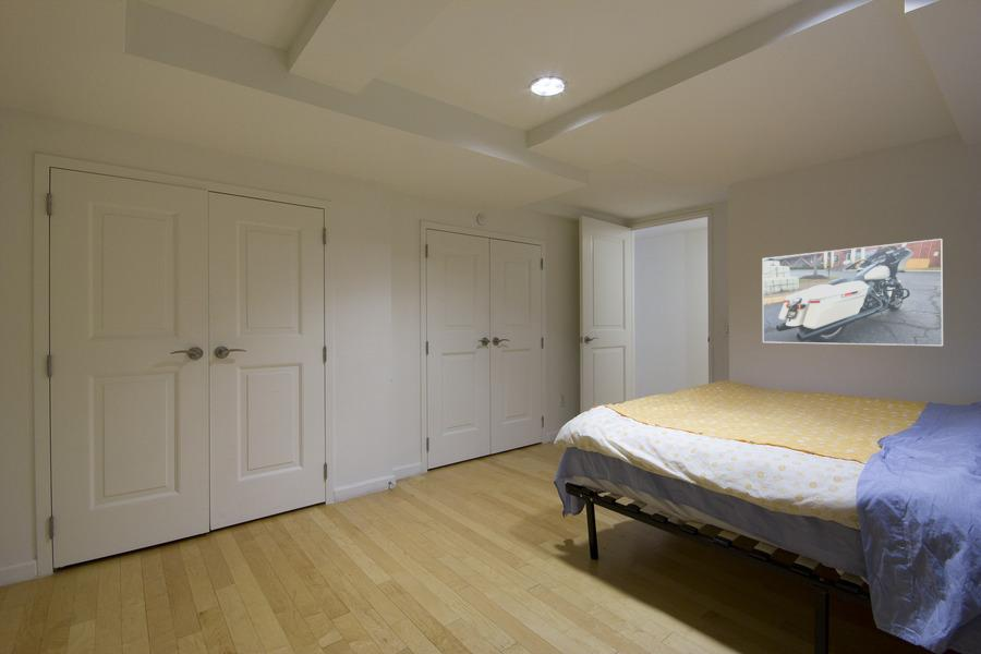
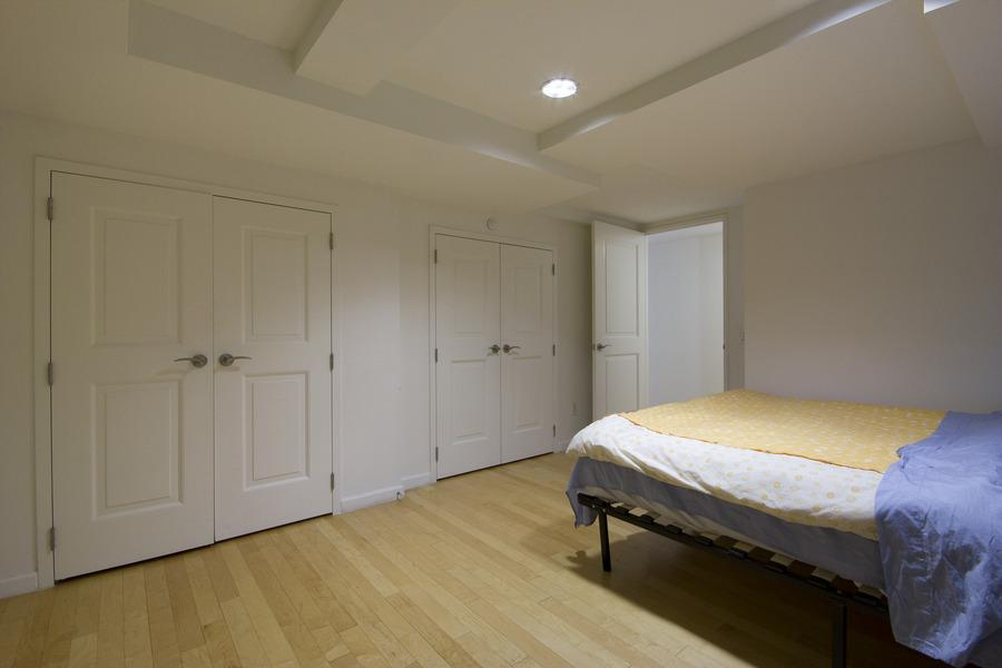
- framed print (841, 296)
